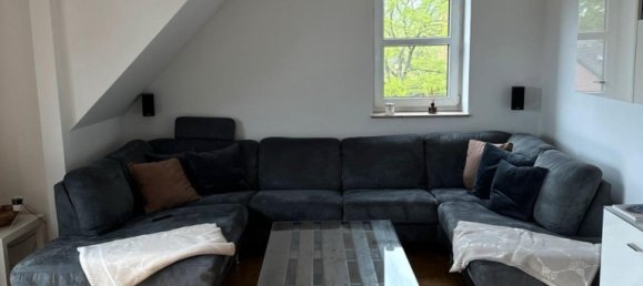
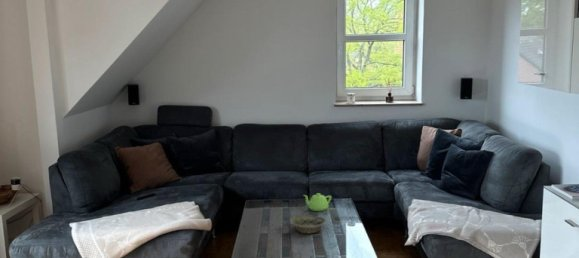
+ bowl (308, 225)
+ teapot (317, 201)
